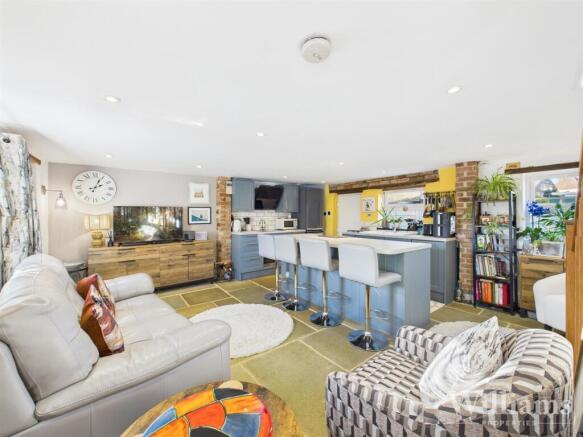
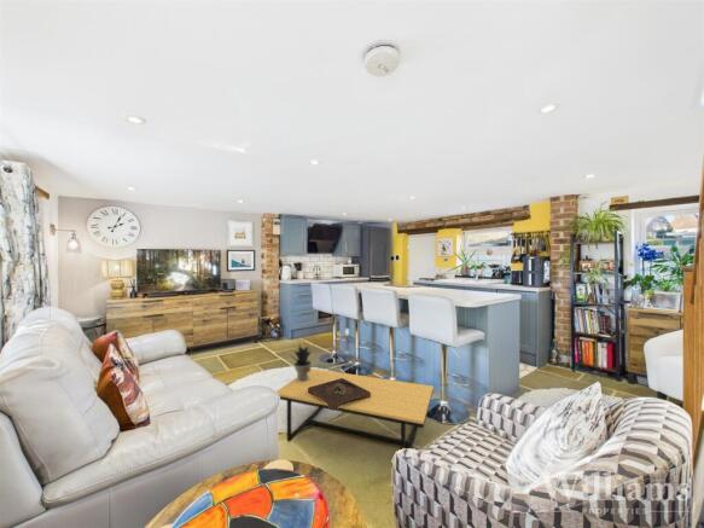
+ wooden tray (338, 388)
+ coffee table (355, 411)
+ potted plant (304, 360)
